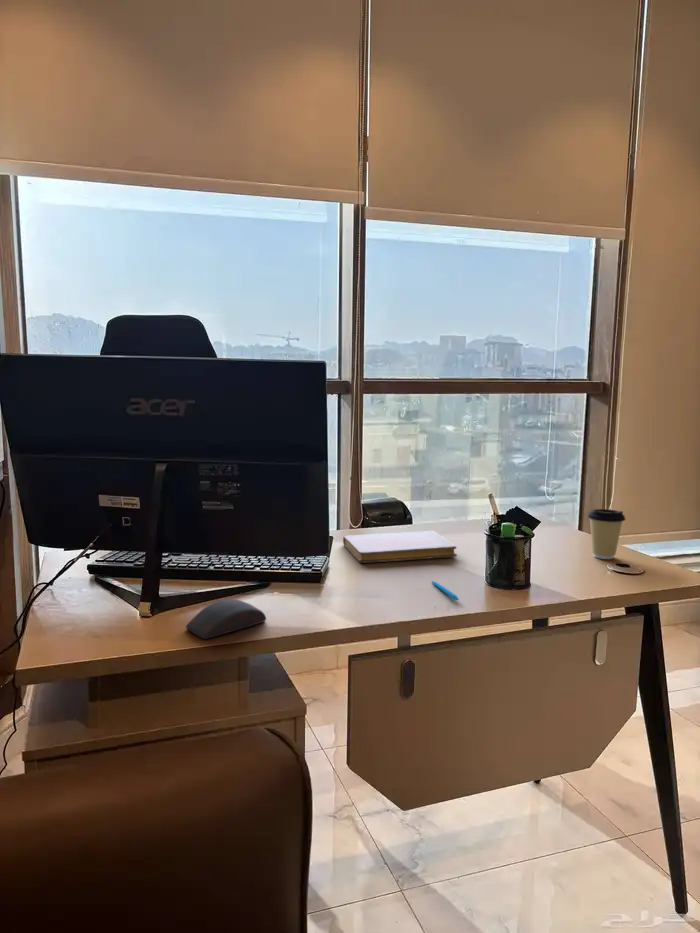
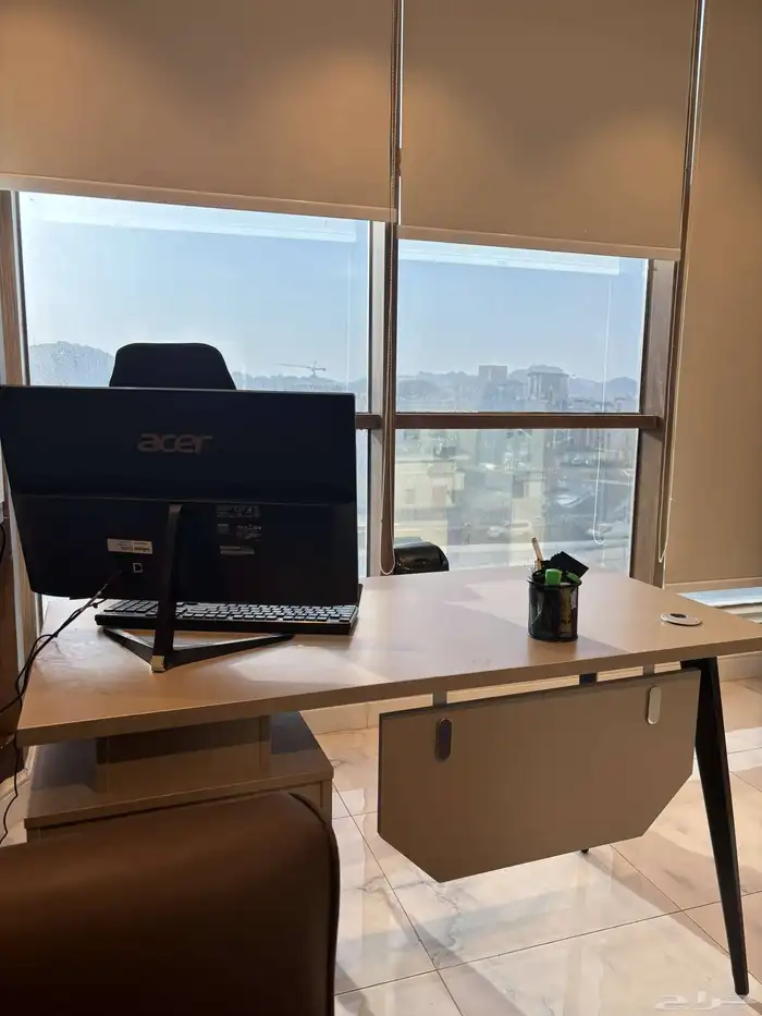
- coffee cup (605, 533)
- pen (444, 589)
- notebook (398, 545)
- computer mouse (227, 615)
